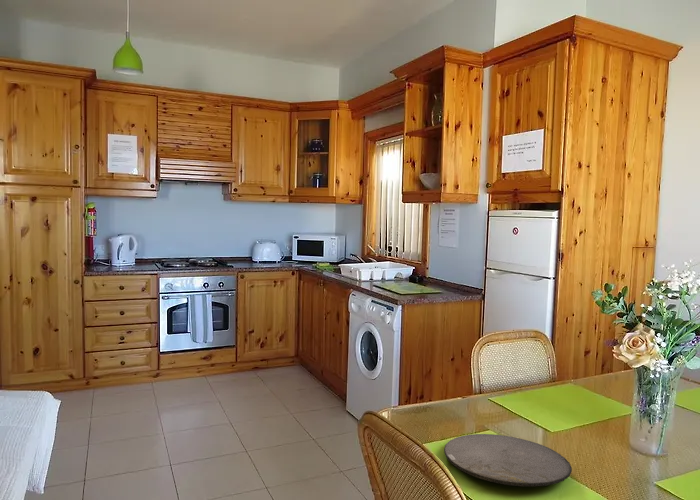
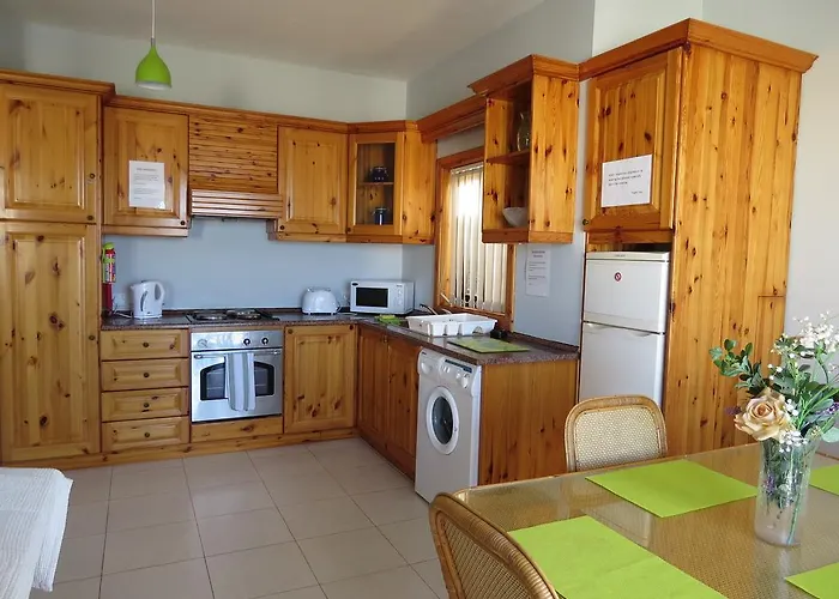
- plate (505, 457)
